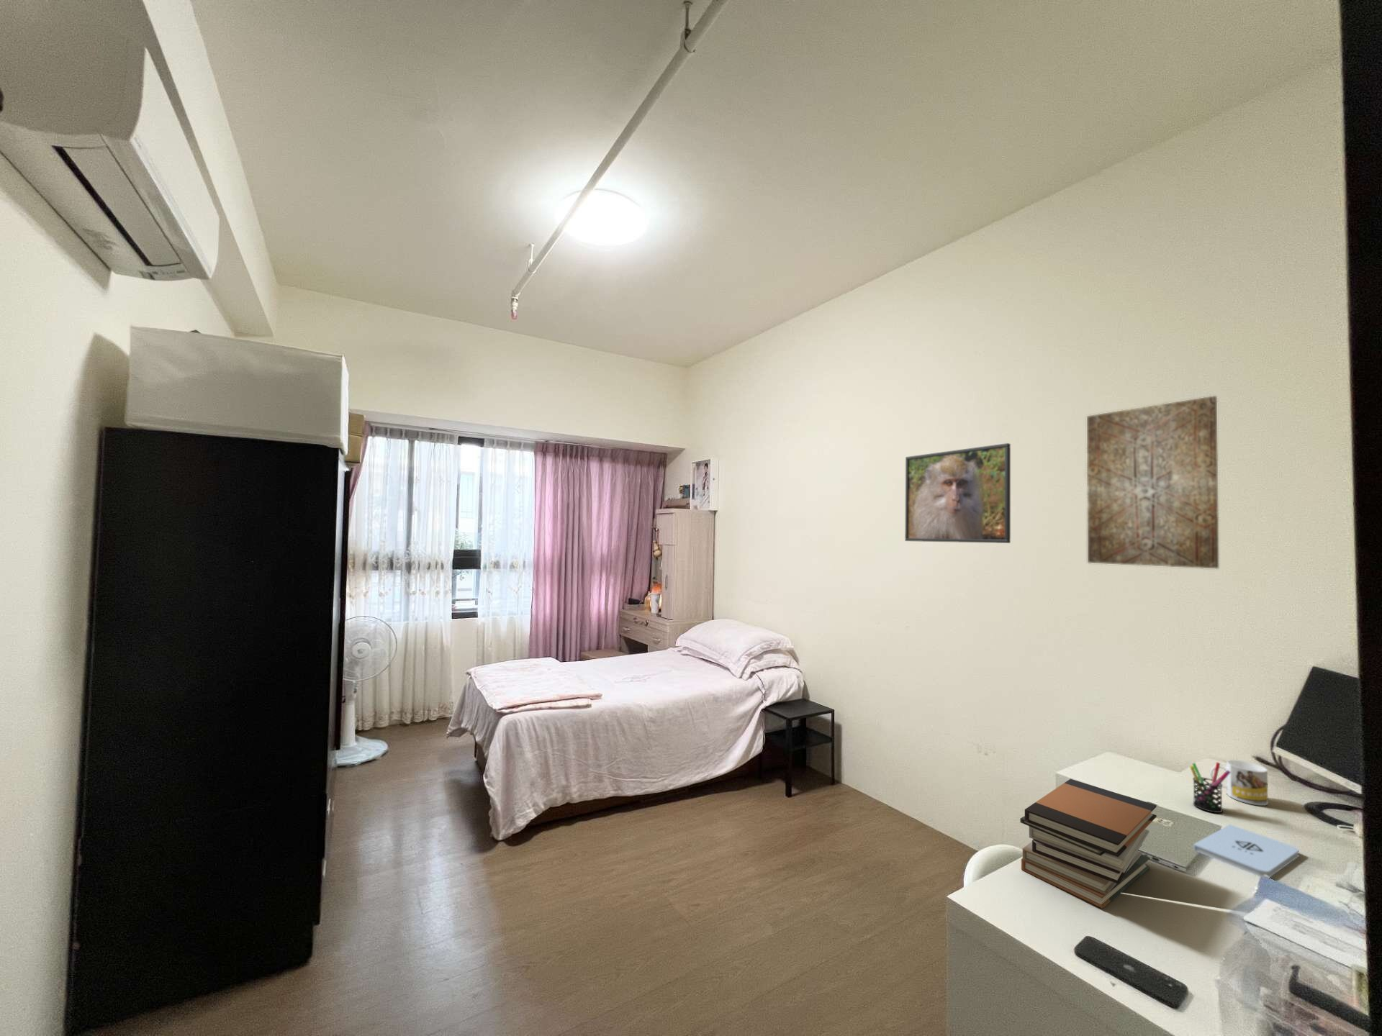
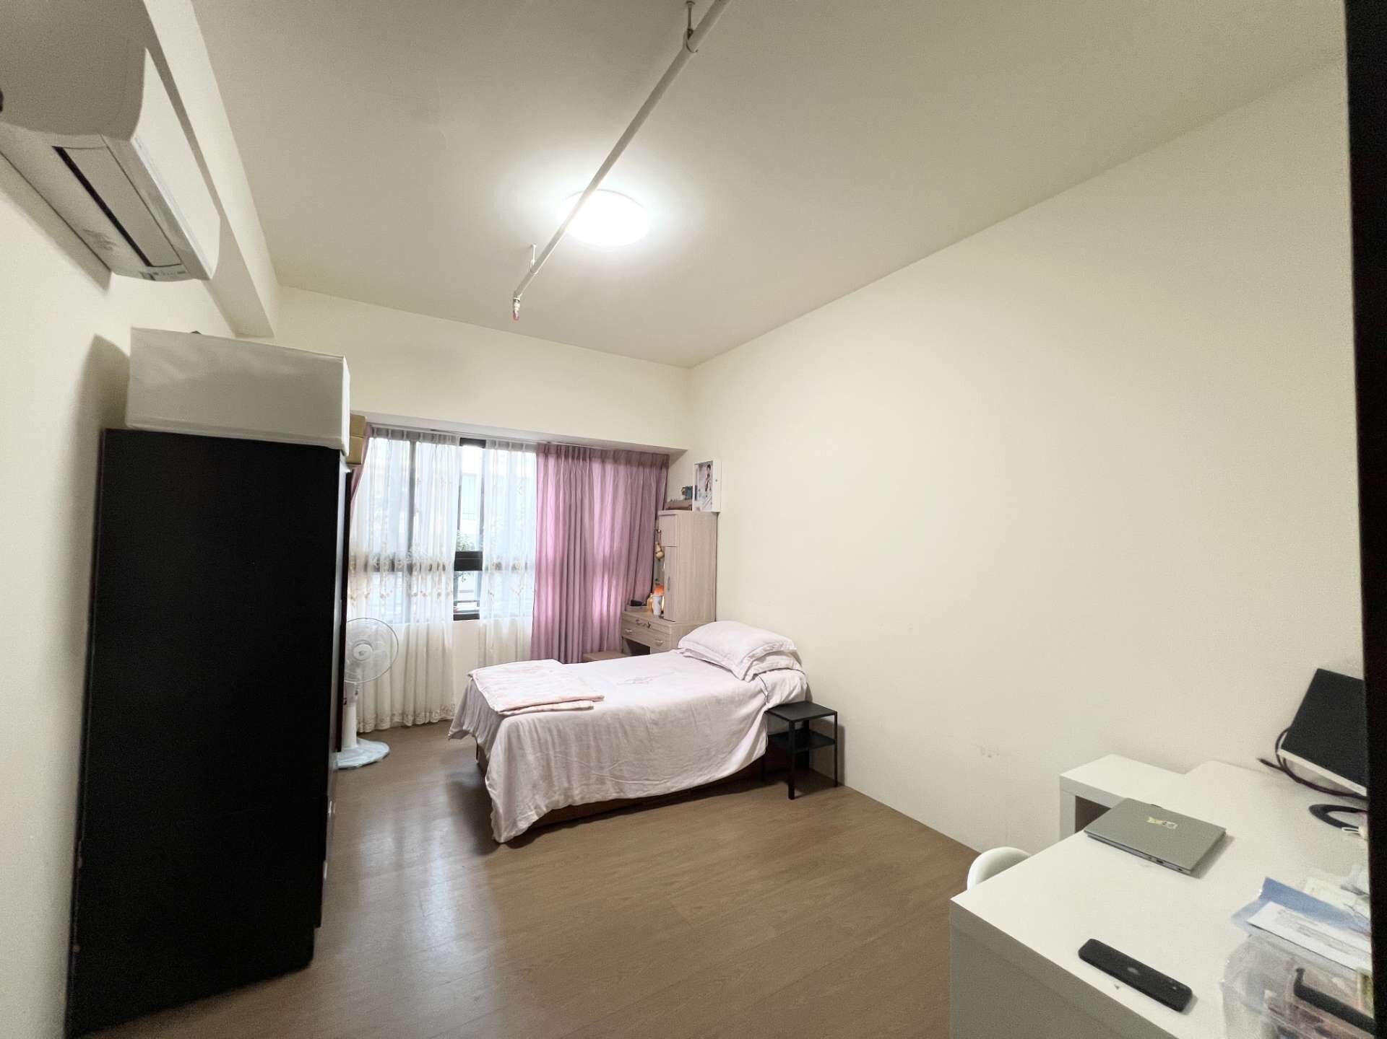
- book stack (1089, 838)
- pen holder (1207, 784)
- wall art (1147, 485)
- notepad (1247, 850)
- mug (1238, 780)
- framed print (953, 496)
